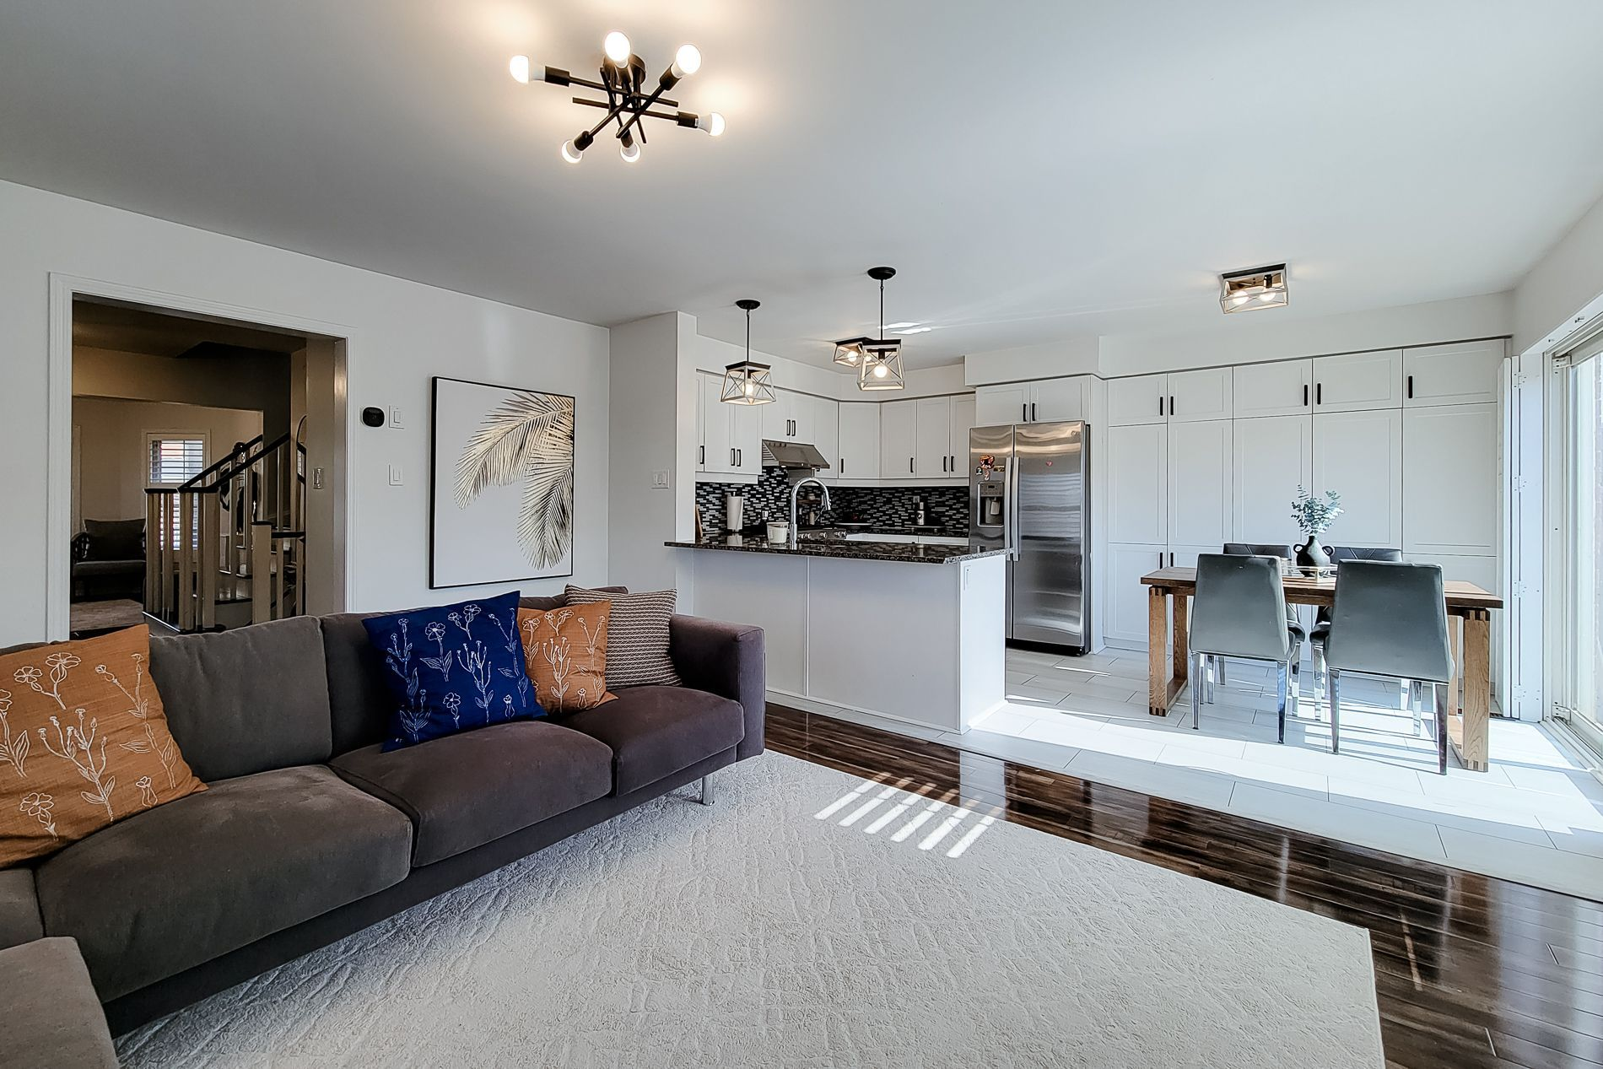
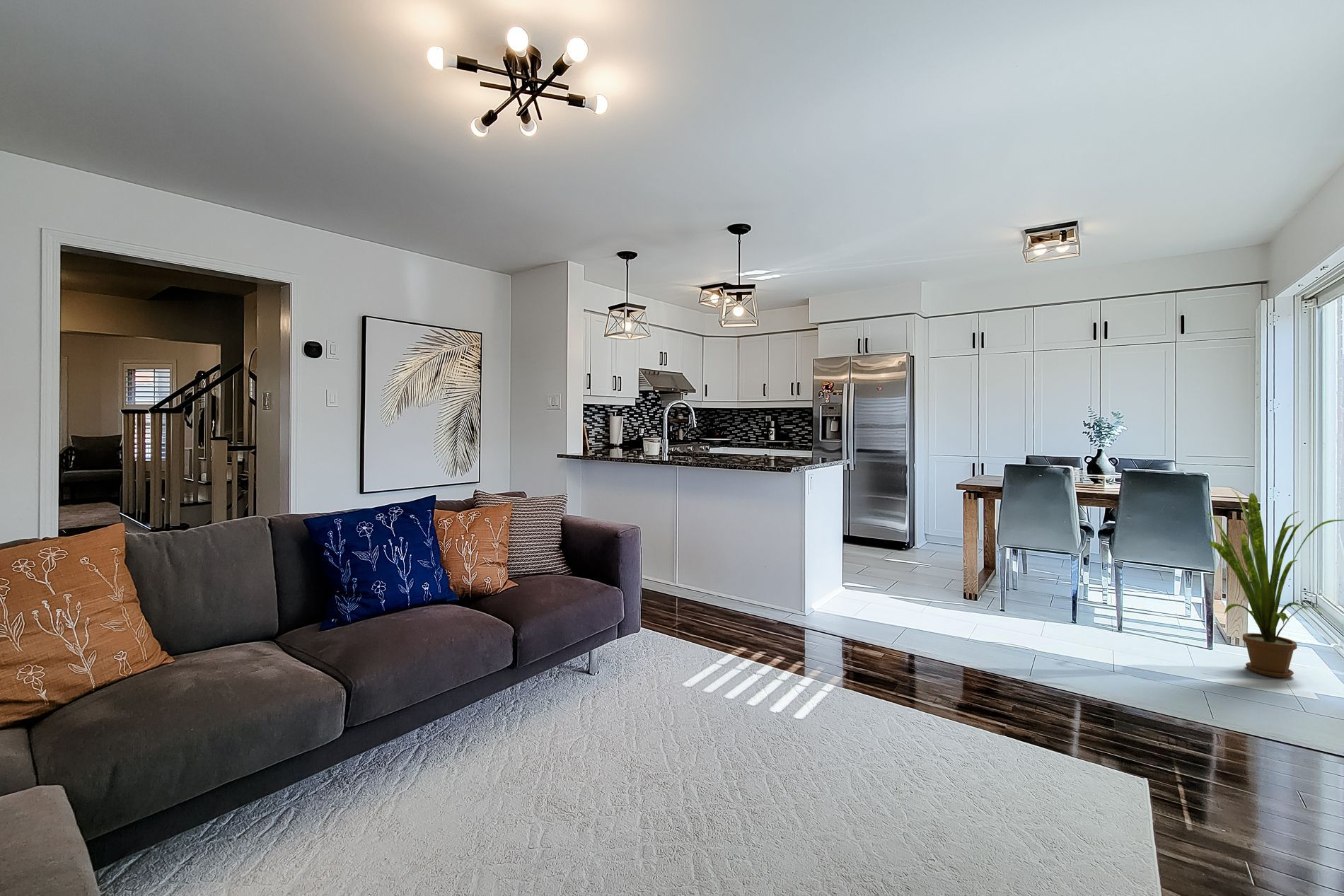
+ house plant (1272, 583)
